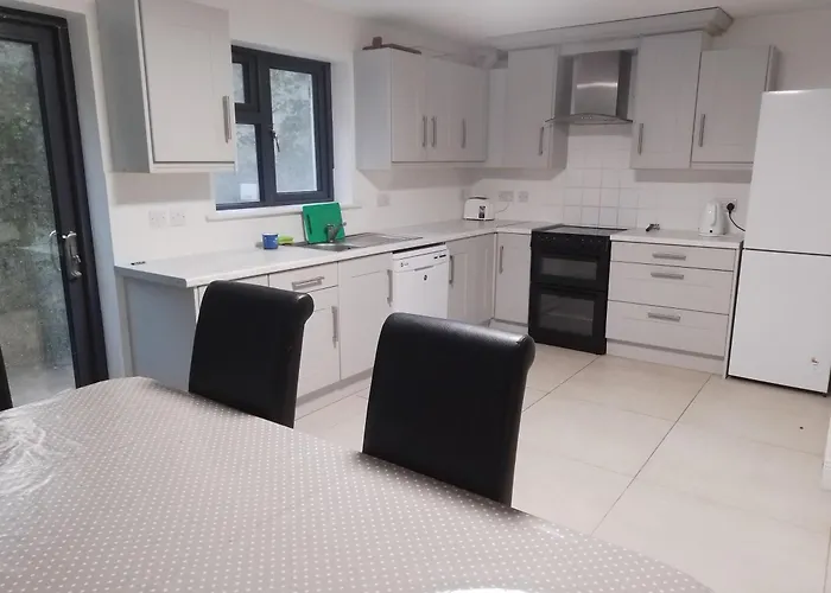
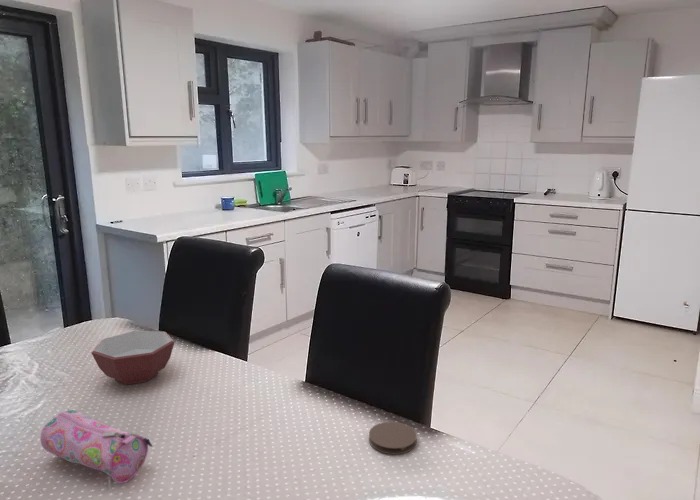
+ coaster (392, 437)
+ pencil case (95, 443)
+ bowl (137, 358)
